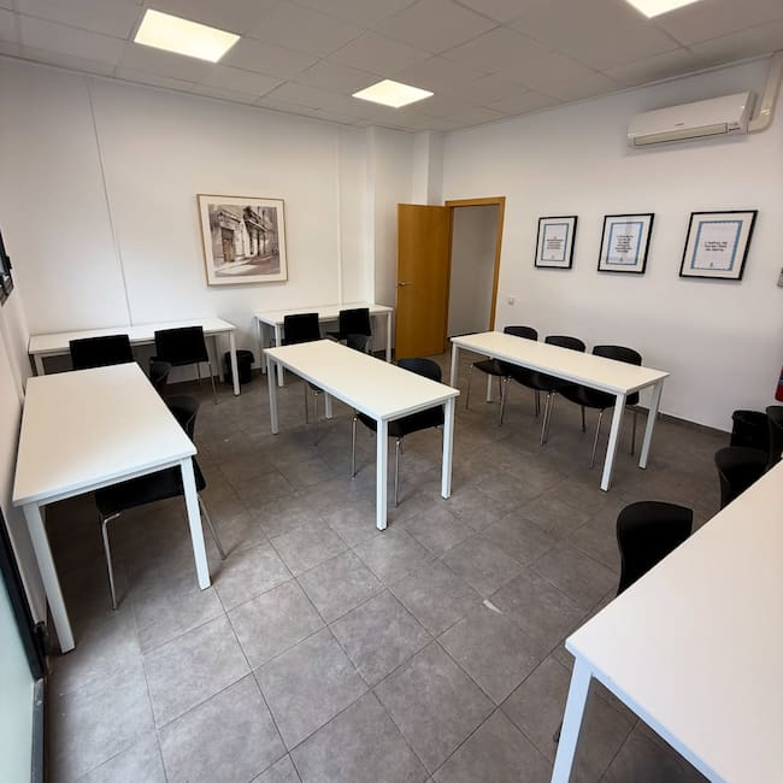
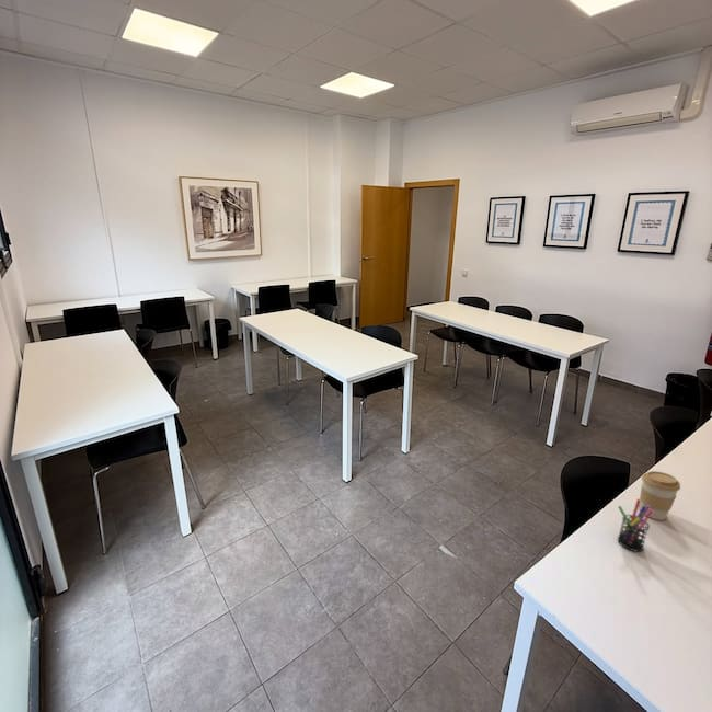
+ pen holder (631, 522)
+ coffee cup (657, 494)
